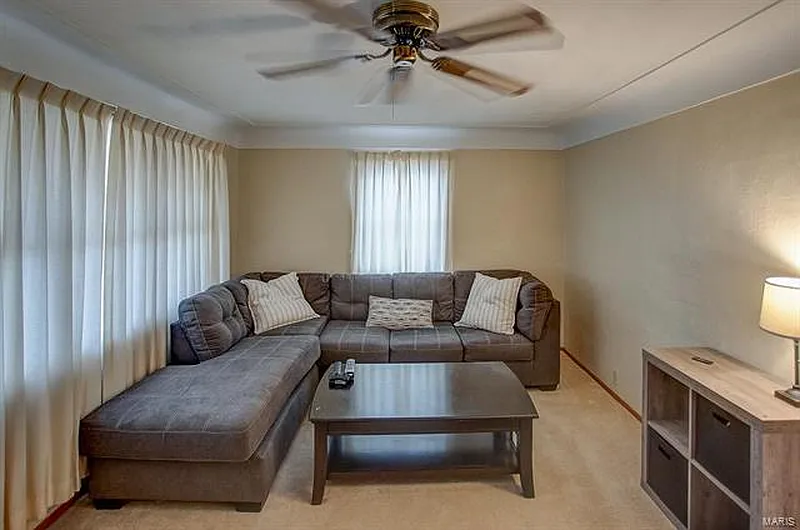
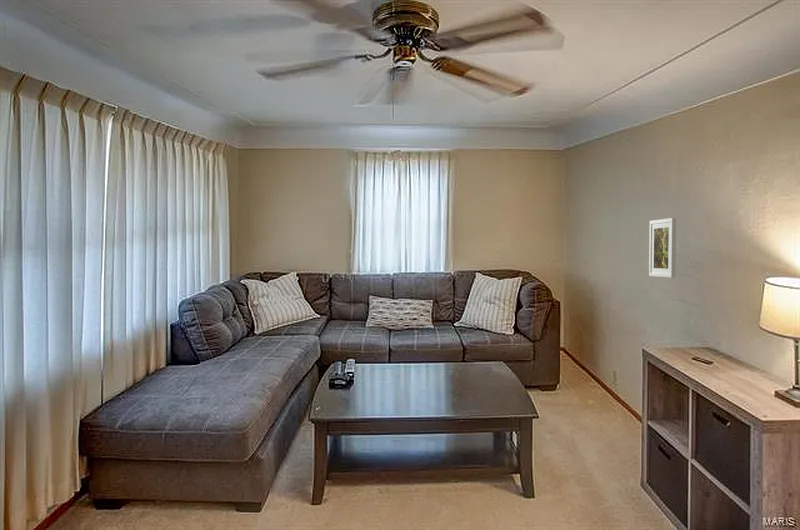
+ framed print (661, 248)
